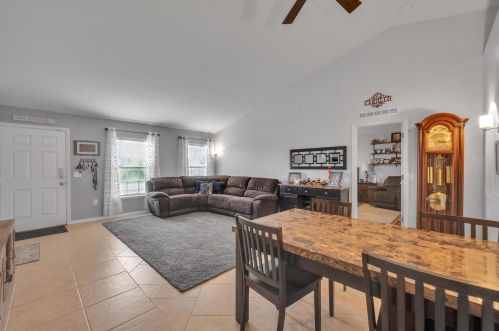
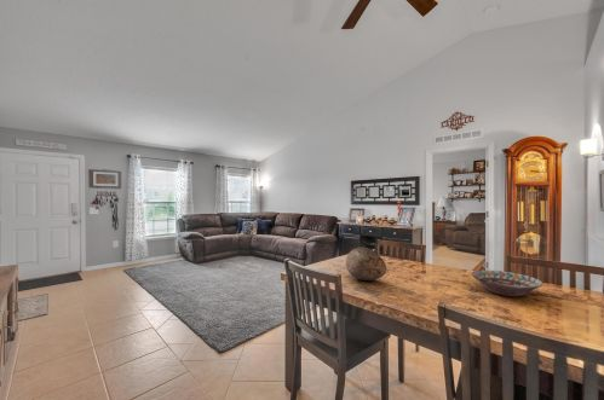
+ decorative bowl (505, 284)
+ decorative egg (366, 263)
